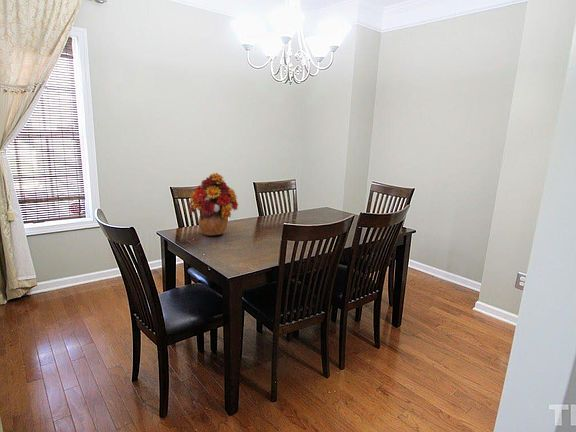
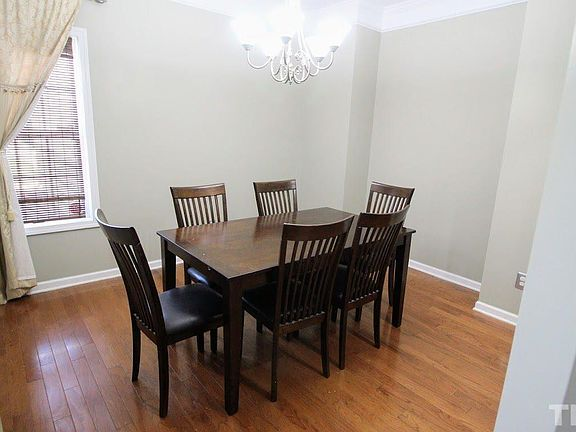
- flower arrangement (214, 203)
